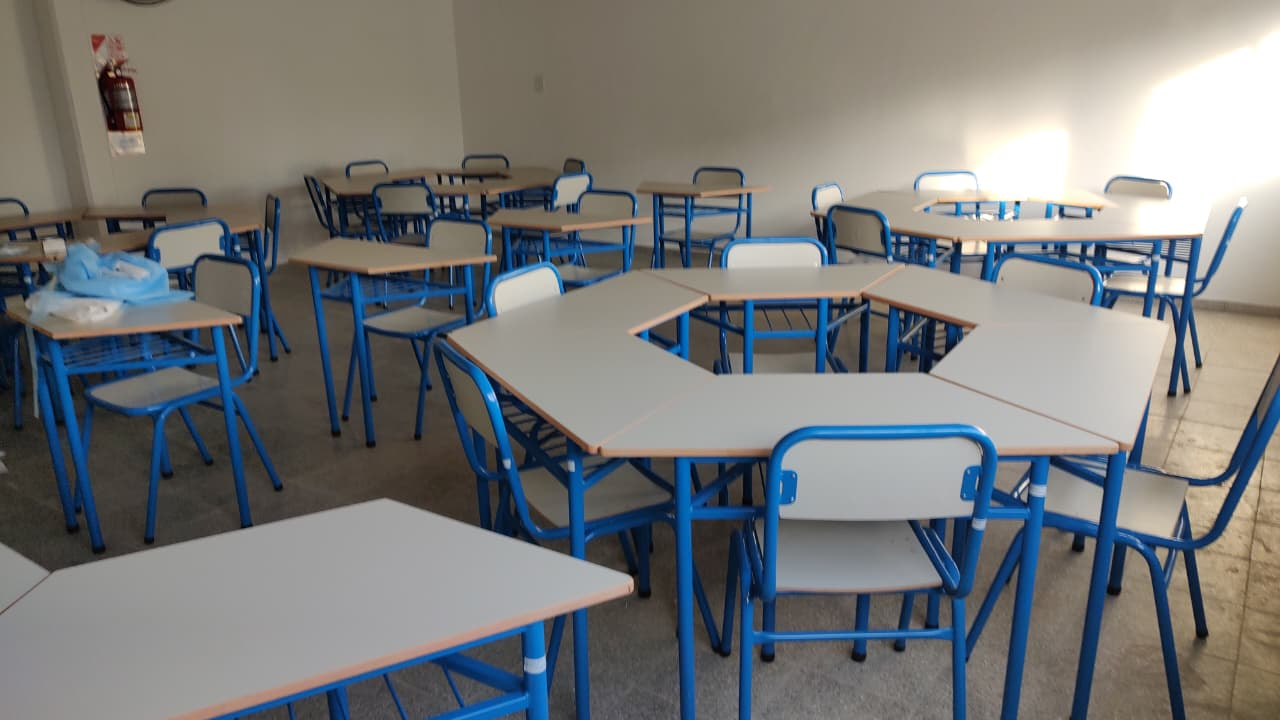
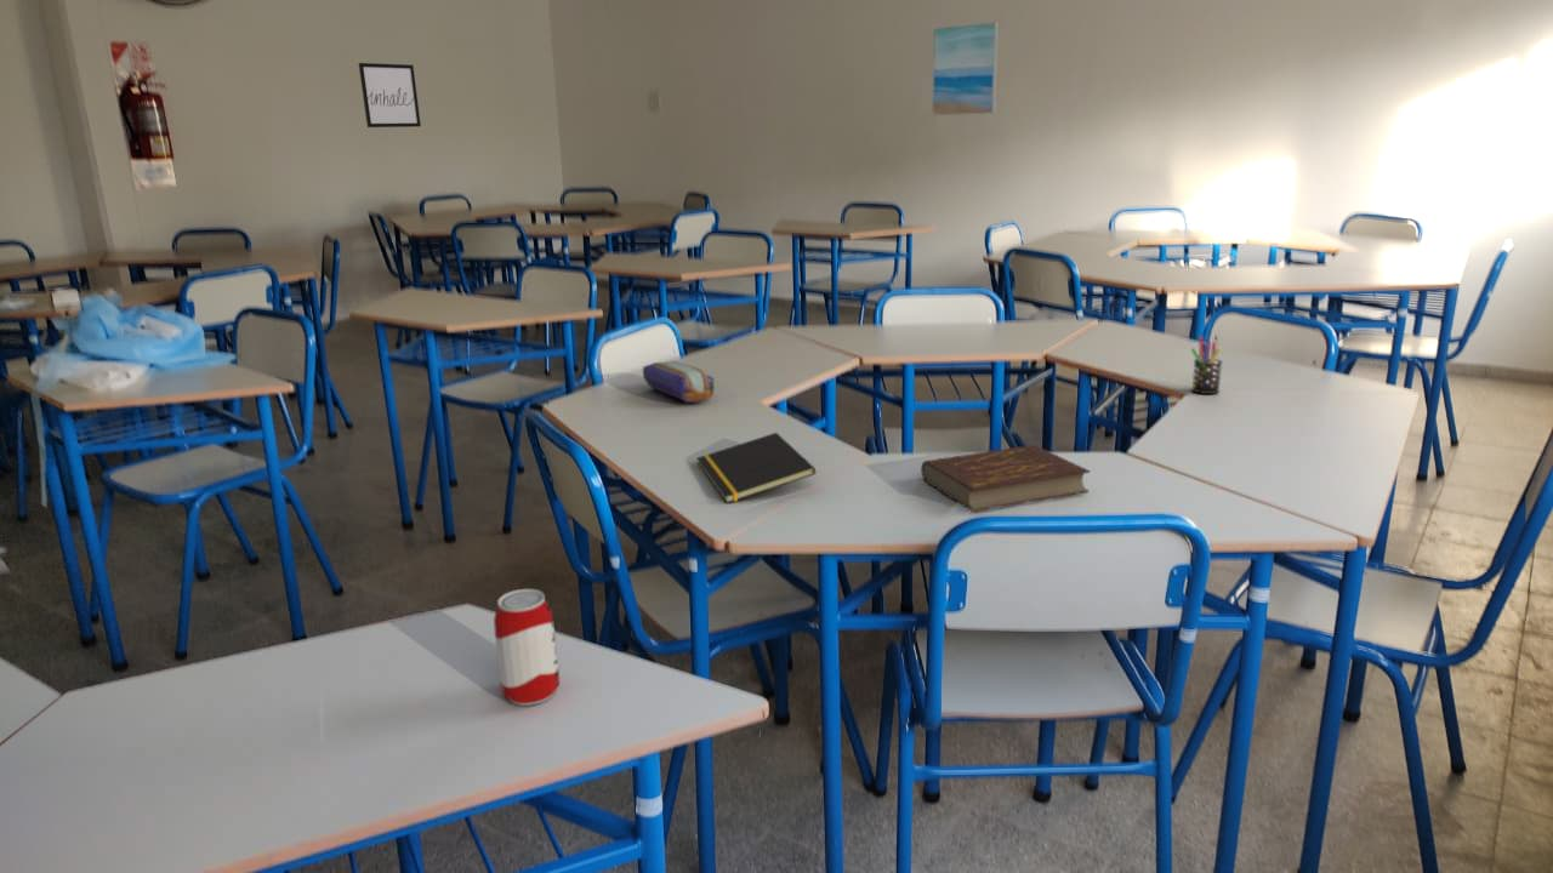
+ wall art (389, 95)
+ beverage can (527, 646)
+ pen holder (1204, 365)
+ wall art (963, 70)
+ book (1002, 475)
+ notepad (753, 466)
+ pencil case (677, 381)
